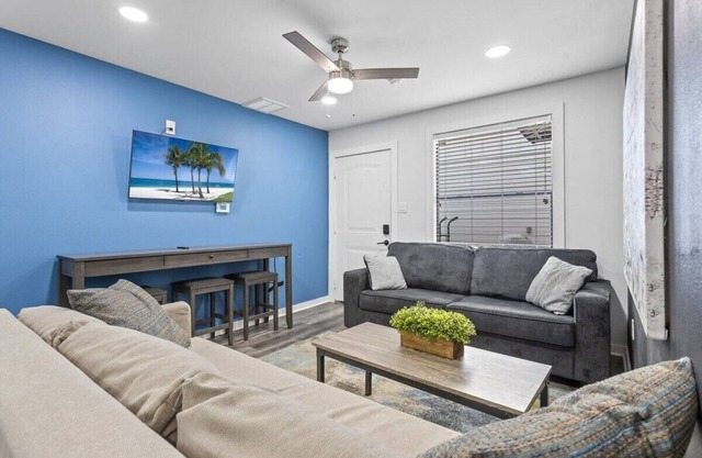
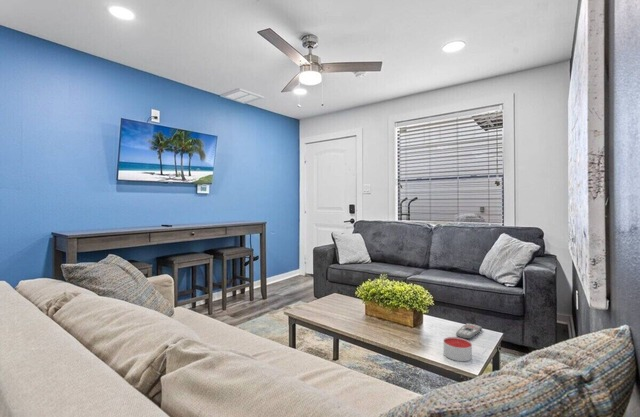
+ remote control (468, 331)
+ candle (457, 348)
